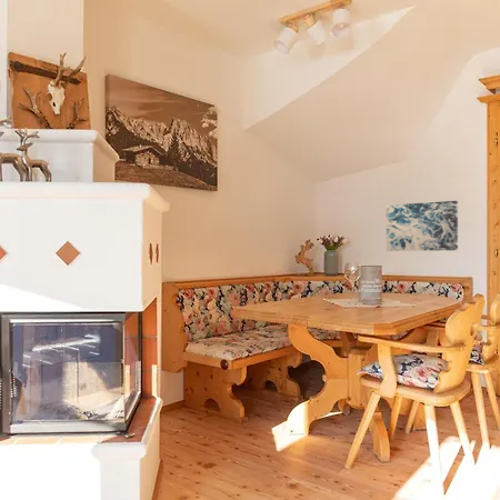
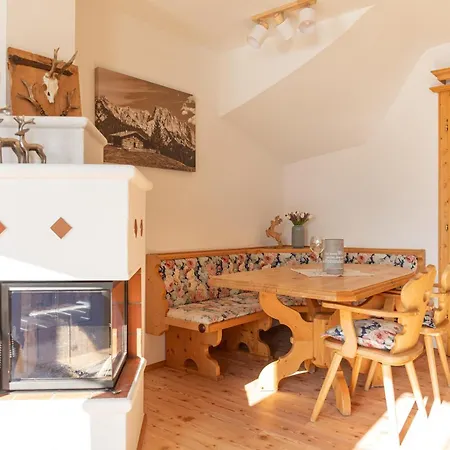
- wall art (420, 227)
